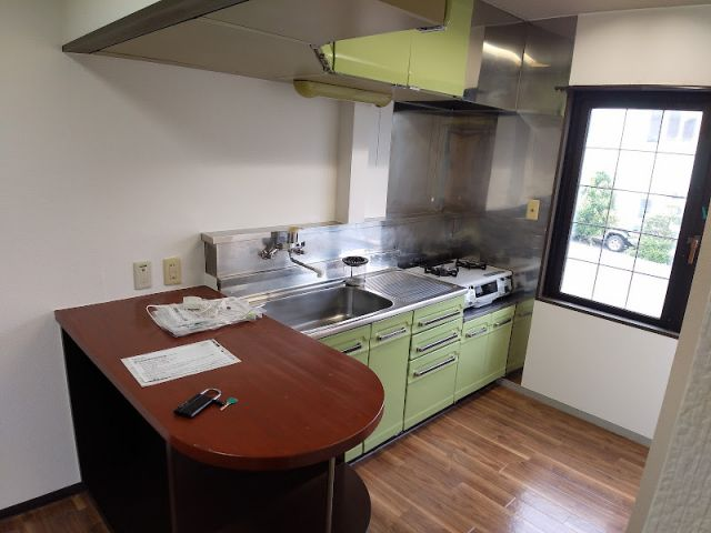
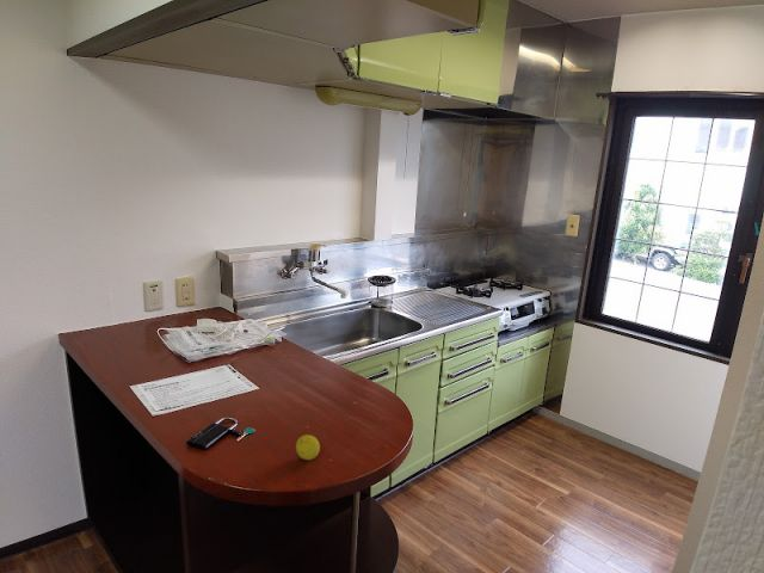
+ fruit (307, 446)
